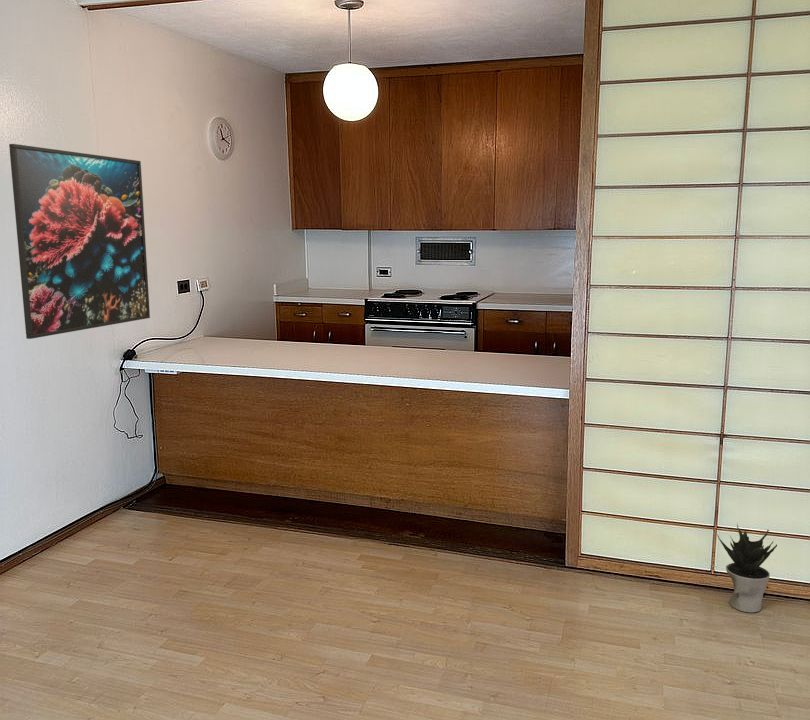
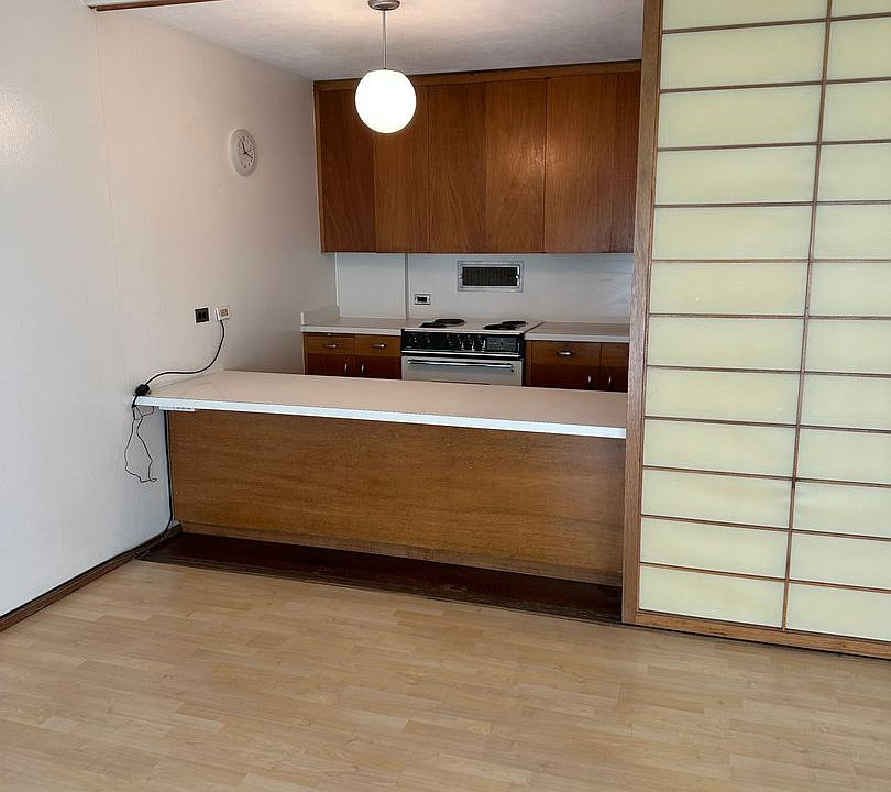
- potted plant (746, 567)
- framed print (88, 242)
